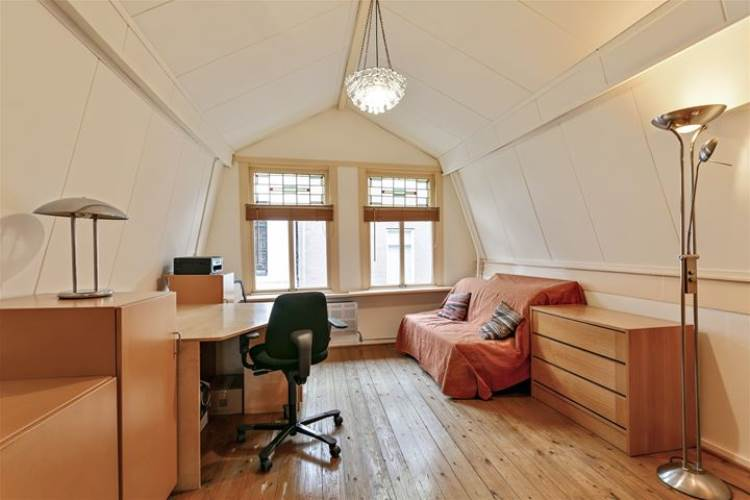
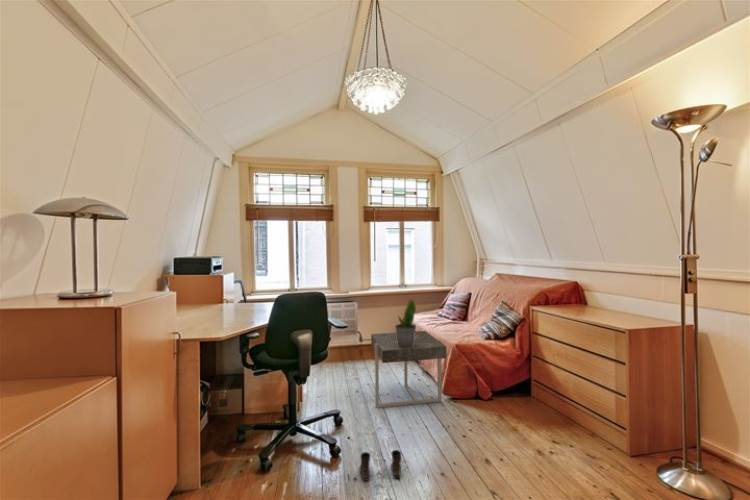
+ potted plant (405, 321)
+ side table (406, 369)
+ boots (369, 460)
